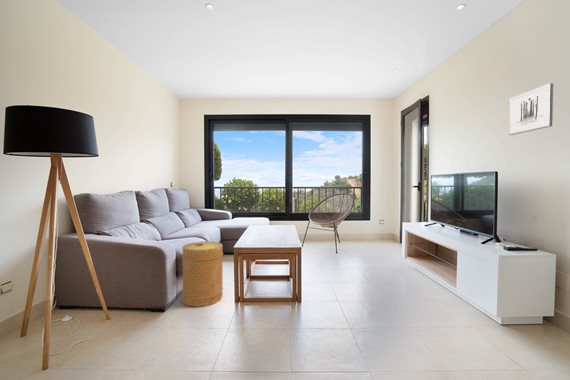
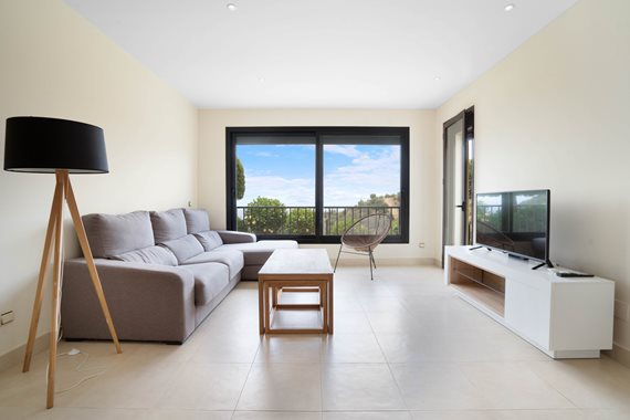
- basket (202, 271)
- wall art (529, 111)
